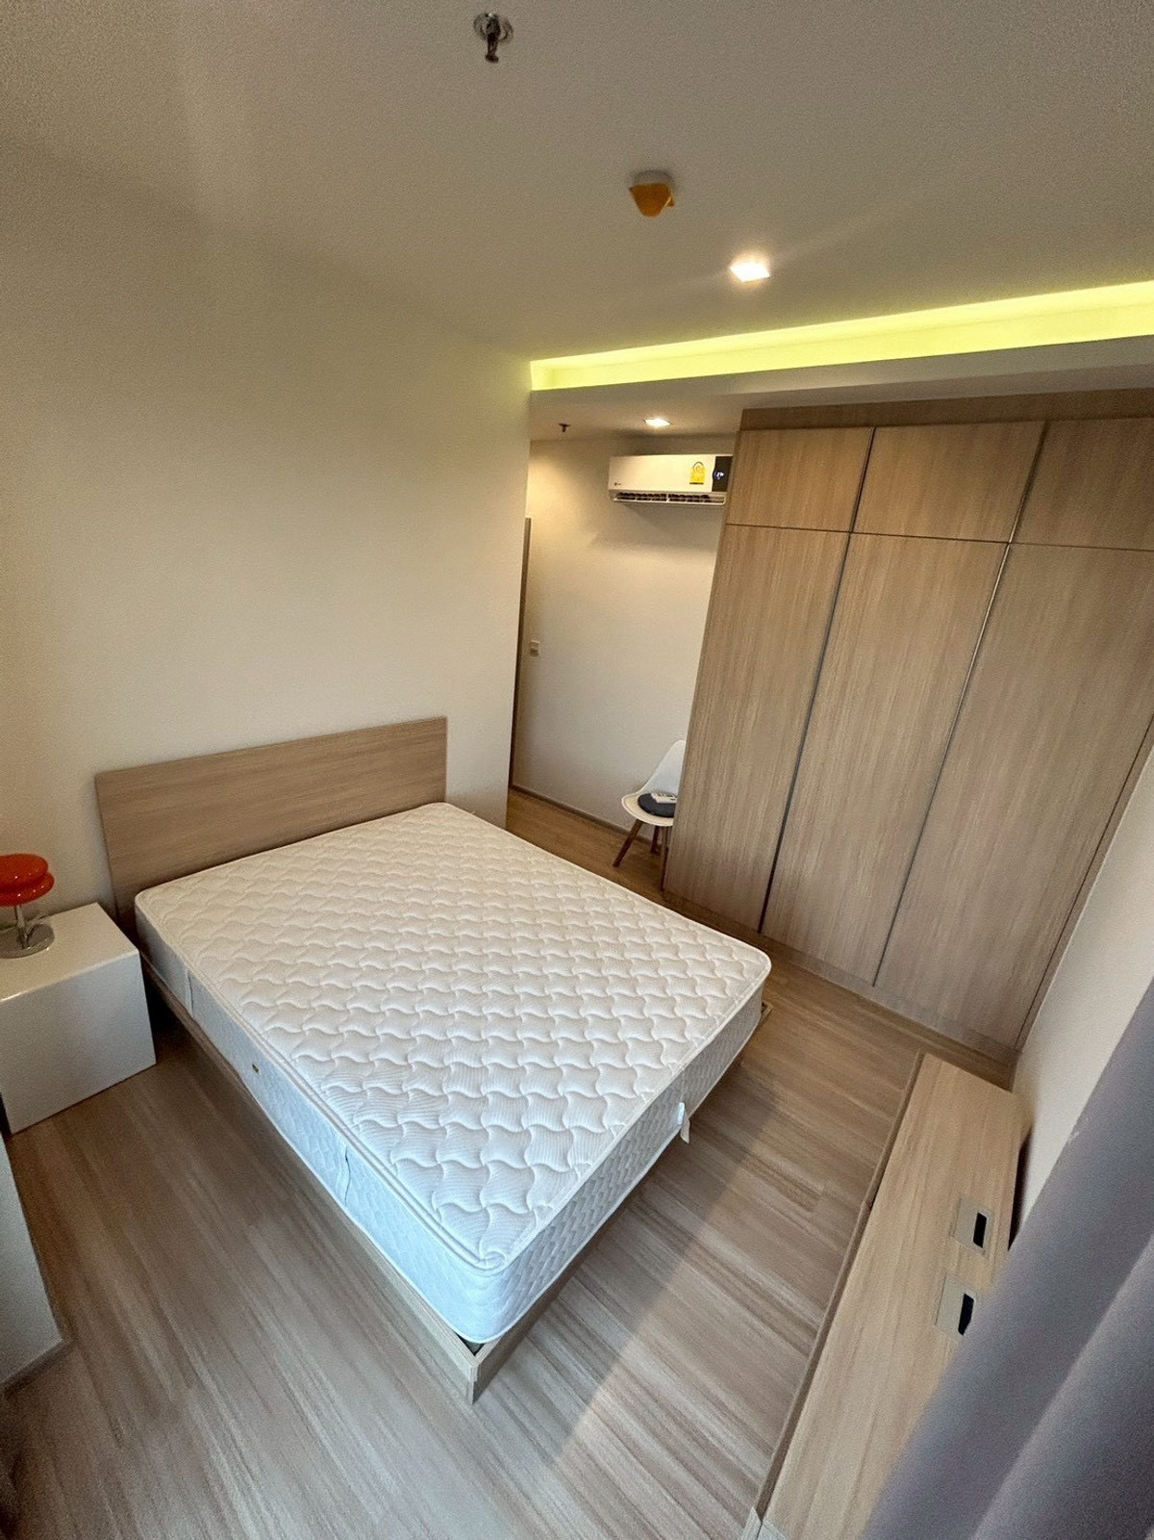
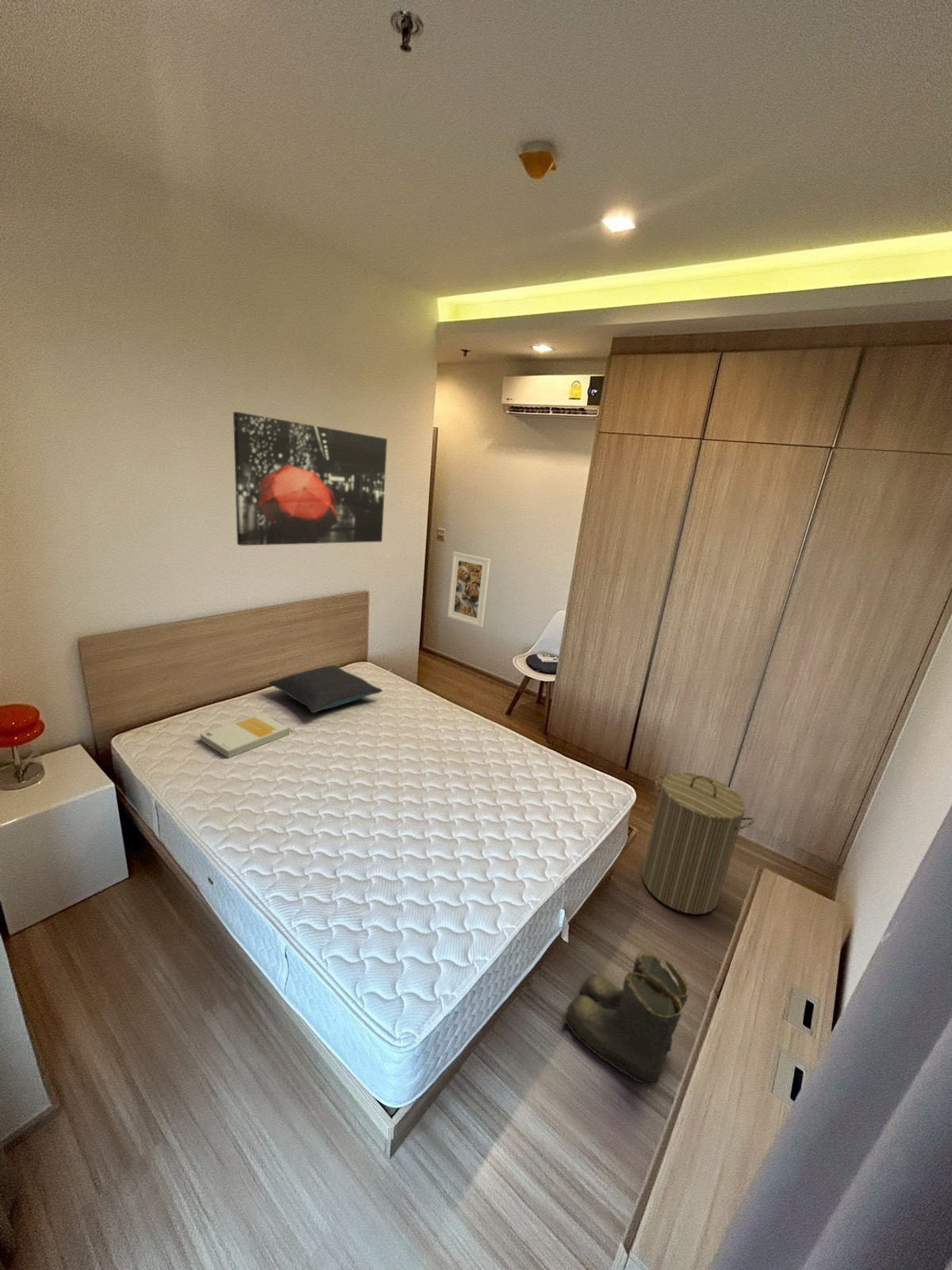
+ laundry hamper (693, 833)
+ book (246, 733)
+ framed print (468, 589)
+ pillow (324, 687)
+ wall art (319, 487)
+ boots (624, 999)
